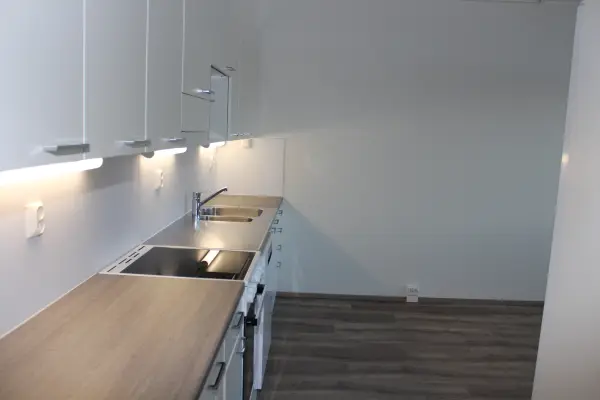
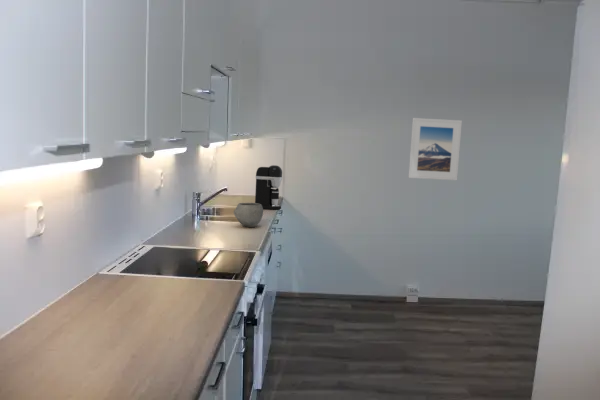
+ bowl (248, 215)
+ coffee maker (268, 186)
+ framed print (435, 149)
